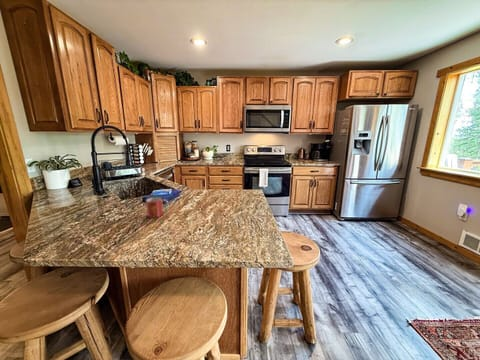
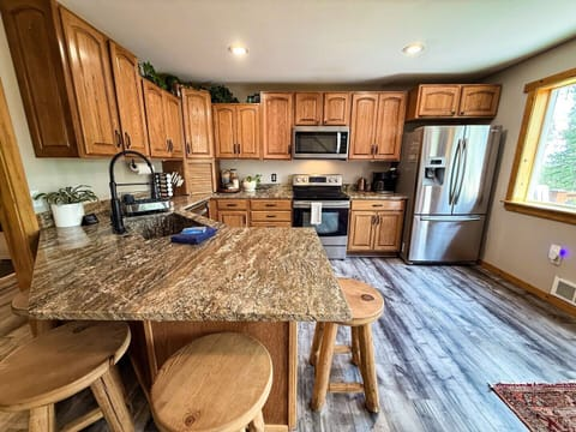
- mug (157, 206)
